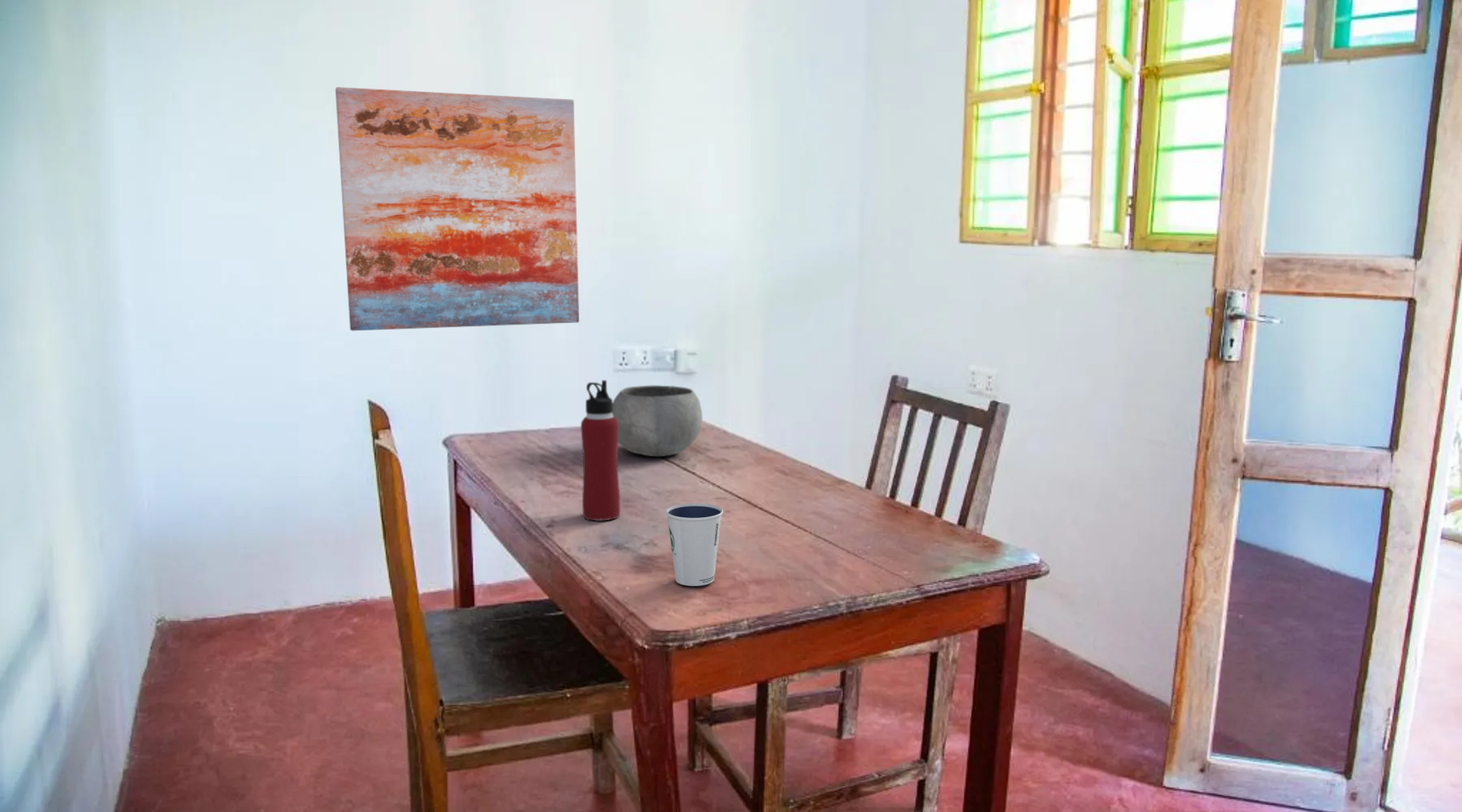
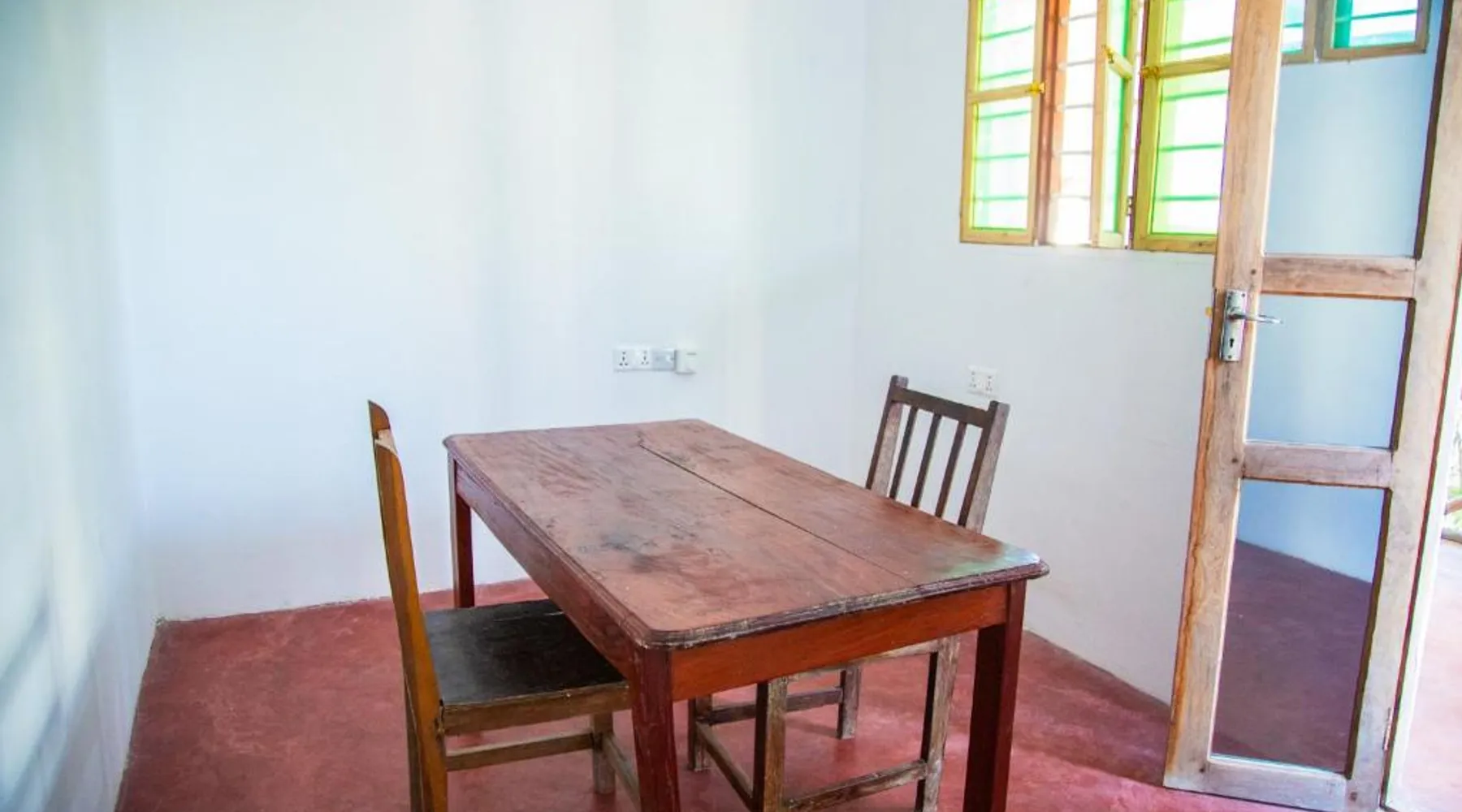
- bowl (656, 421)
- dixie cup (694, 546)
- water bottle (599, 449)
- wall art (464, 212)
